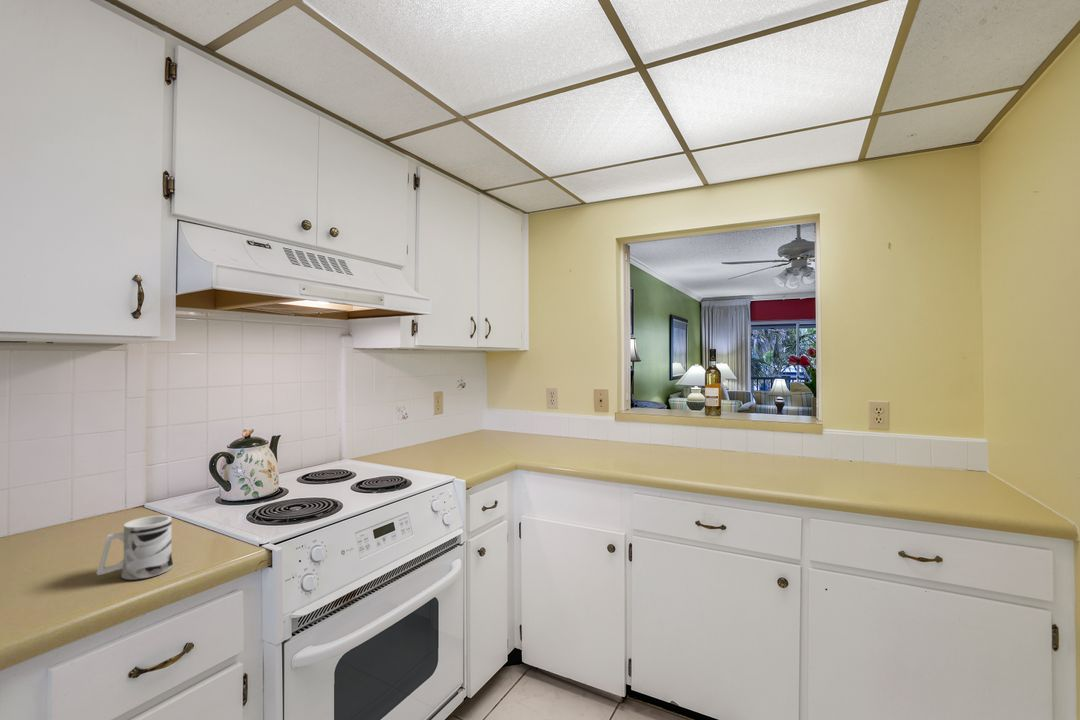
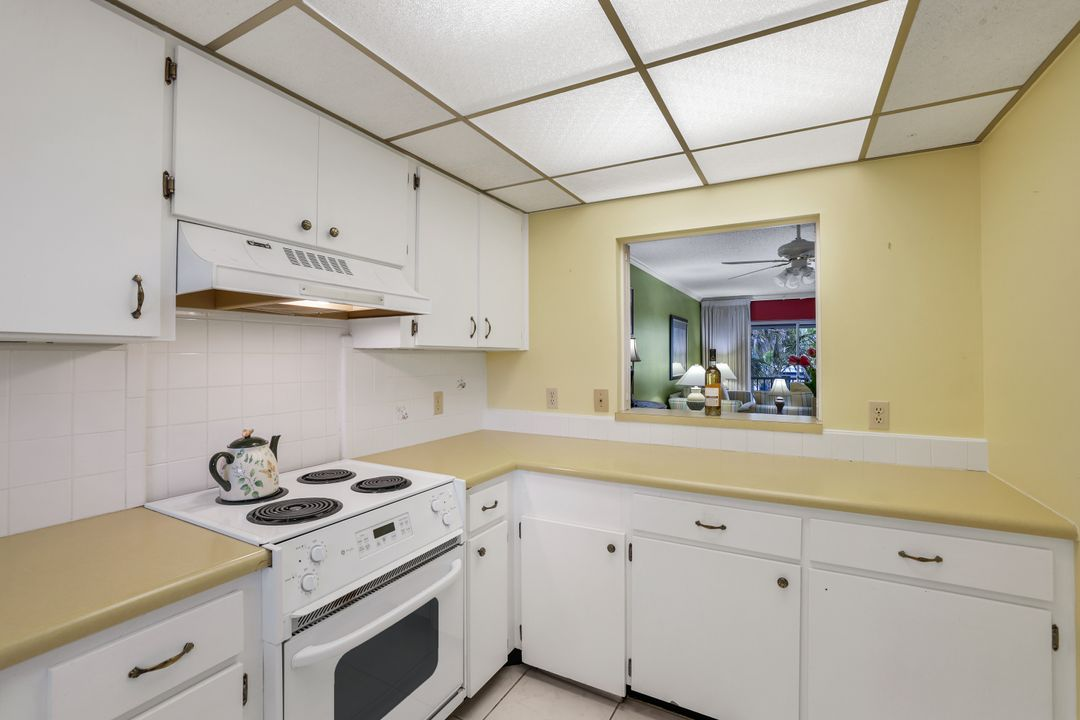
- mug (136, 547)
